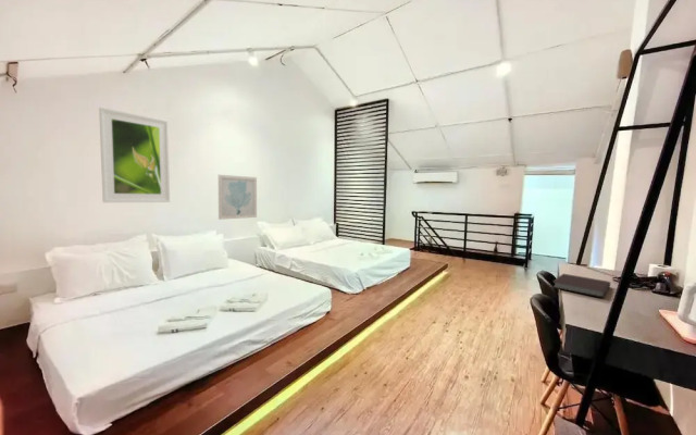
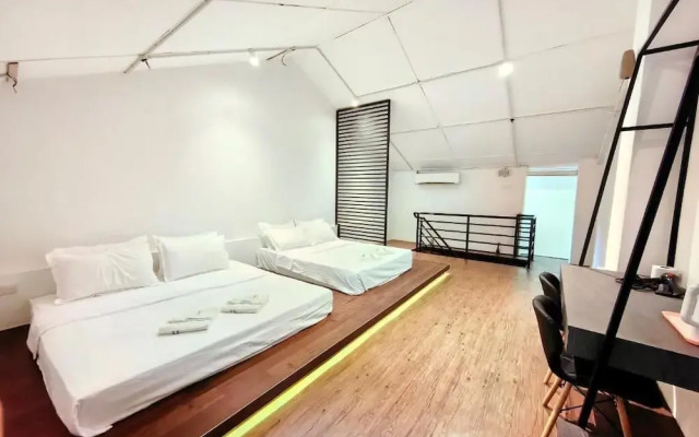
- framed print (137, 159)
- wall art (238, 197)
- notebook (581, 284)
